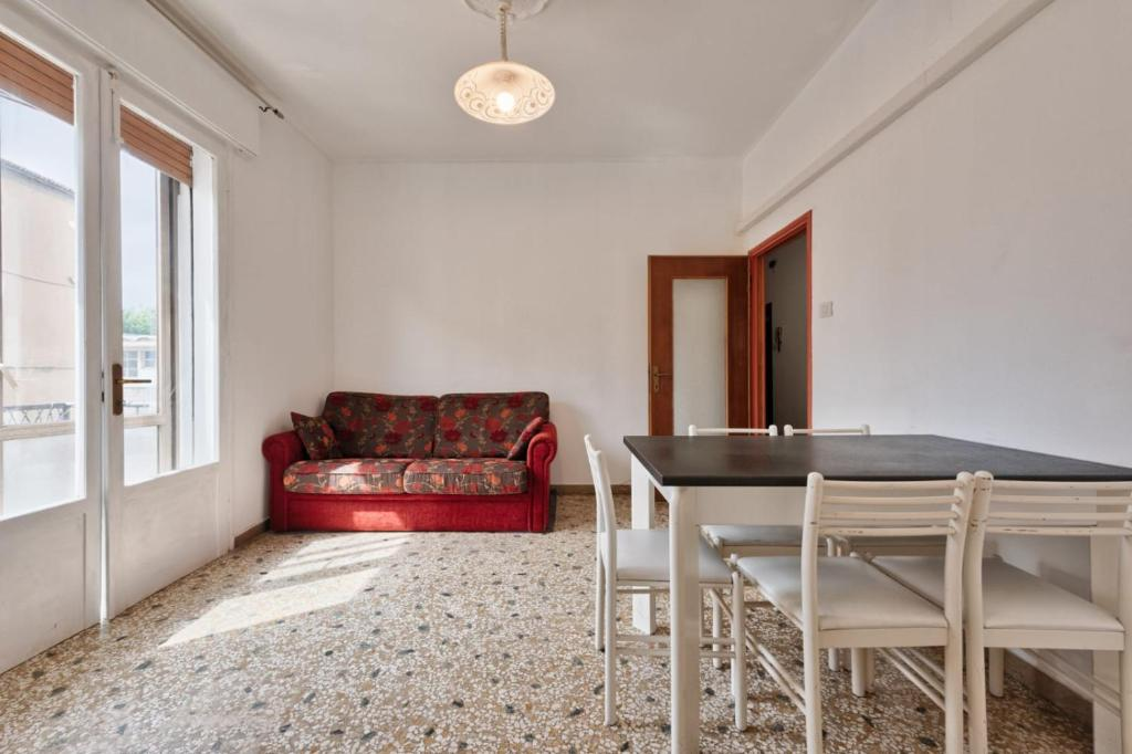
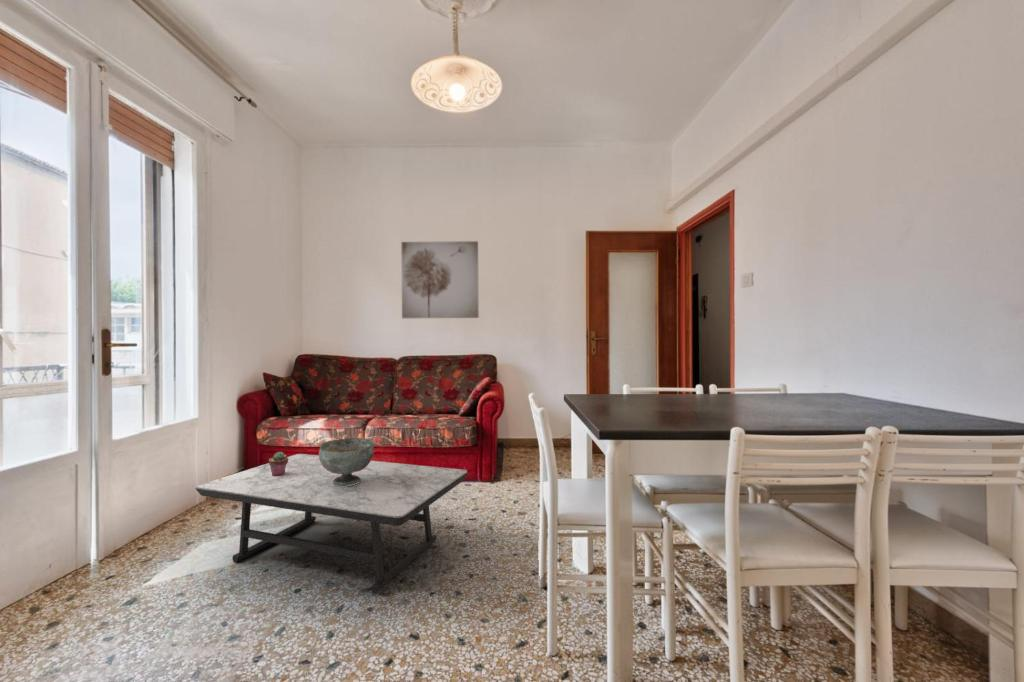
+ wall art (440, 279)
+ decorative bowl (347, 462)
+ coffee table (338, 514)
+ potted succulent (278, 462)
